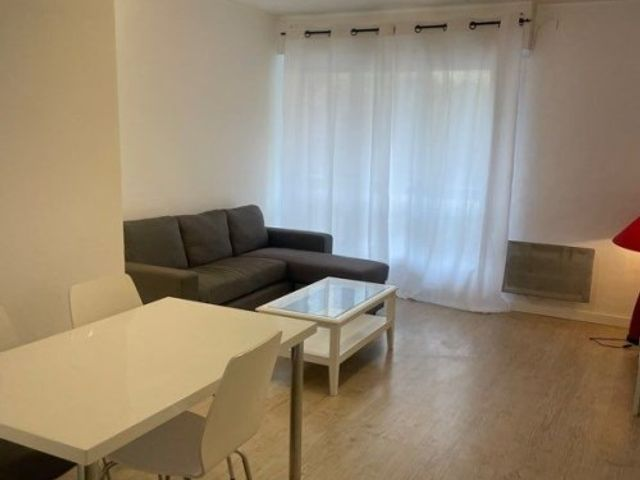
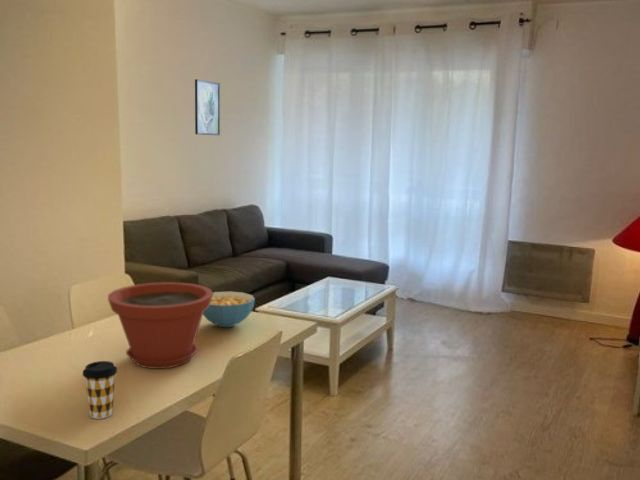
+ cereal bowl (226, 311)
+ coffee cup (100, 390)
+ plant pot (161, 326)
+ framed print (207, 108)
